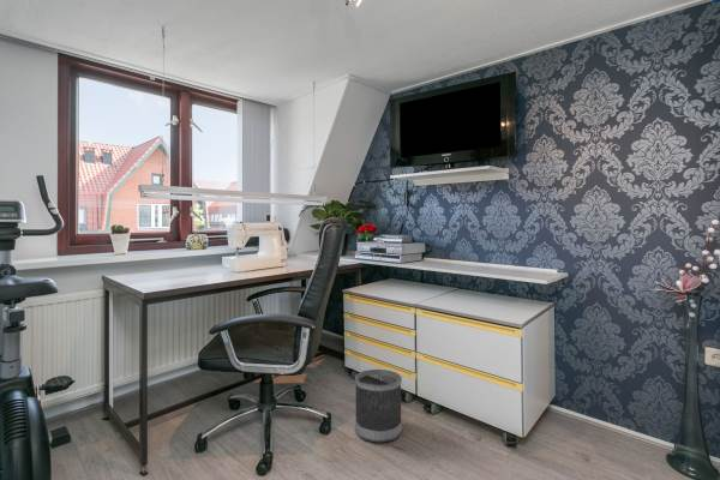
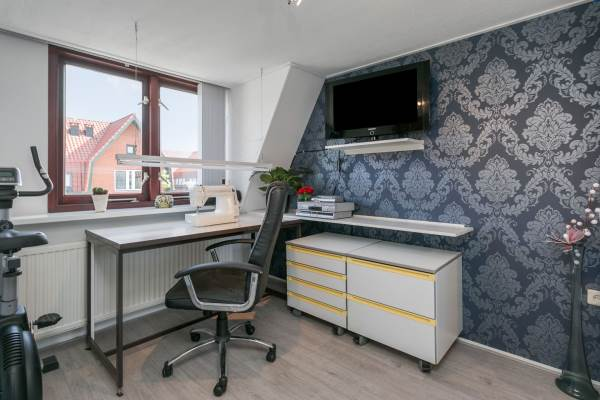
- wastebasket (378, 403)
